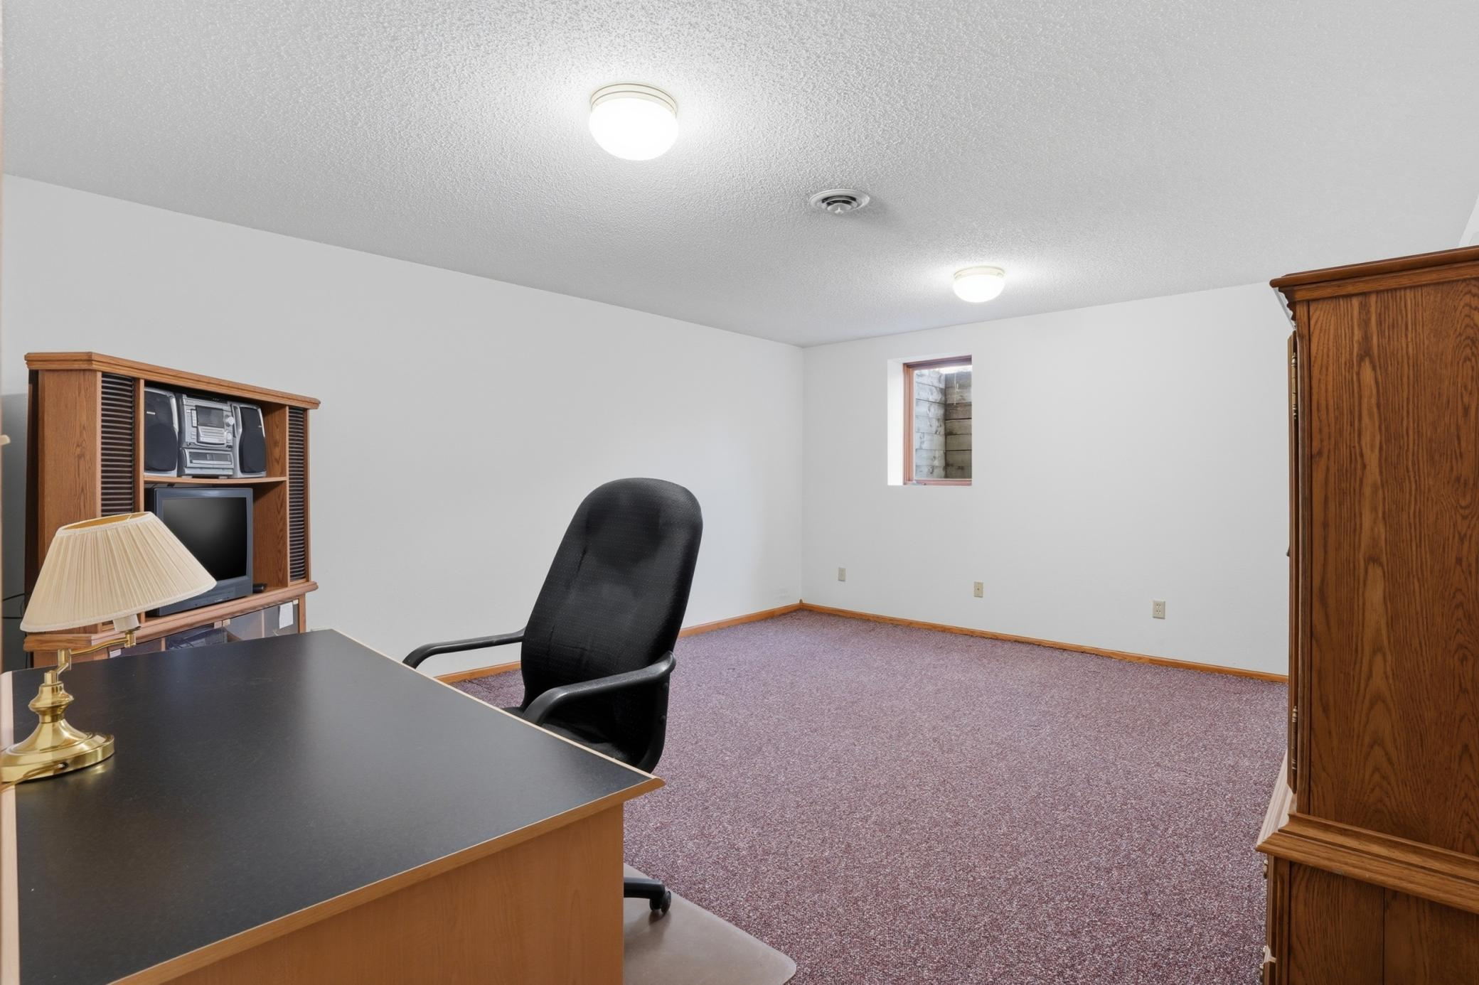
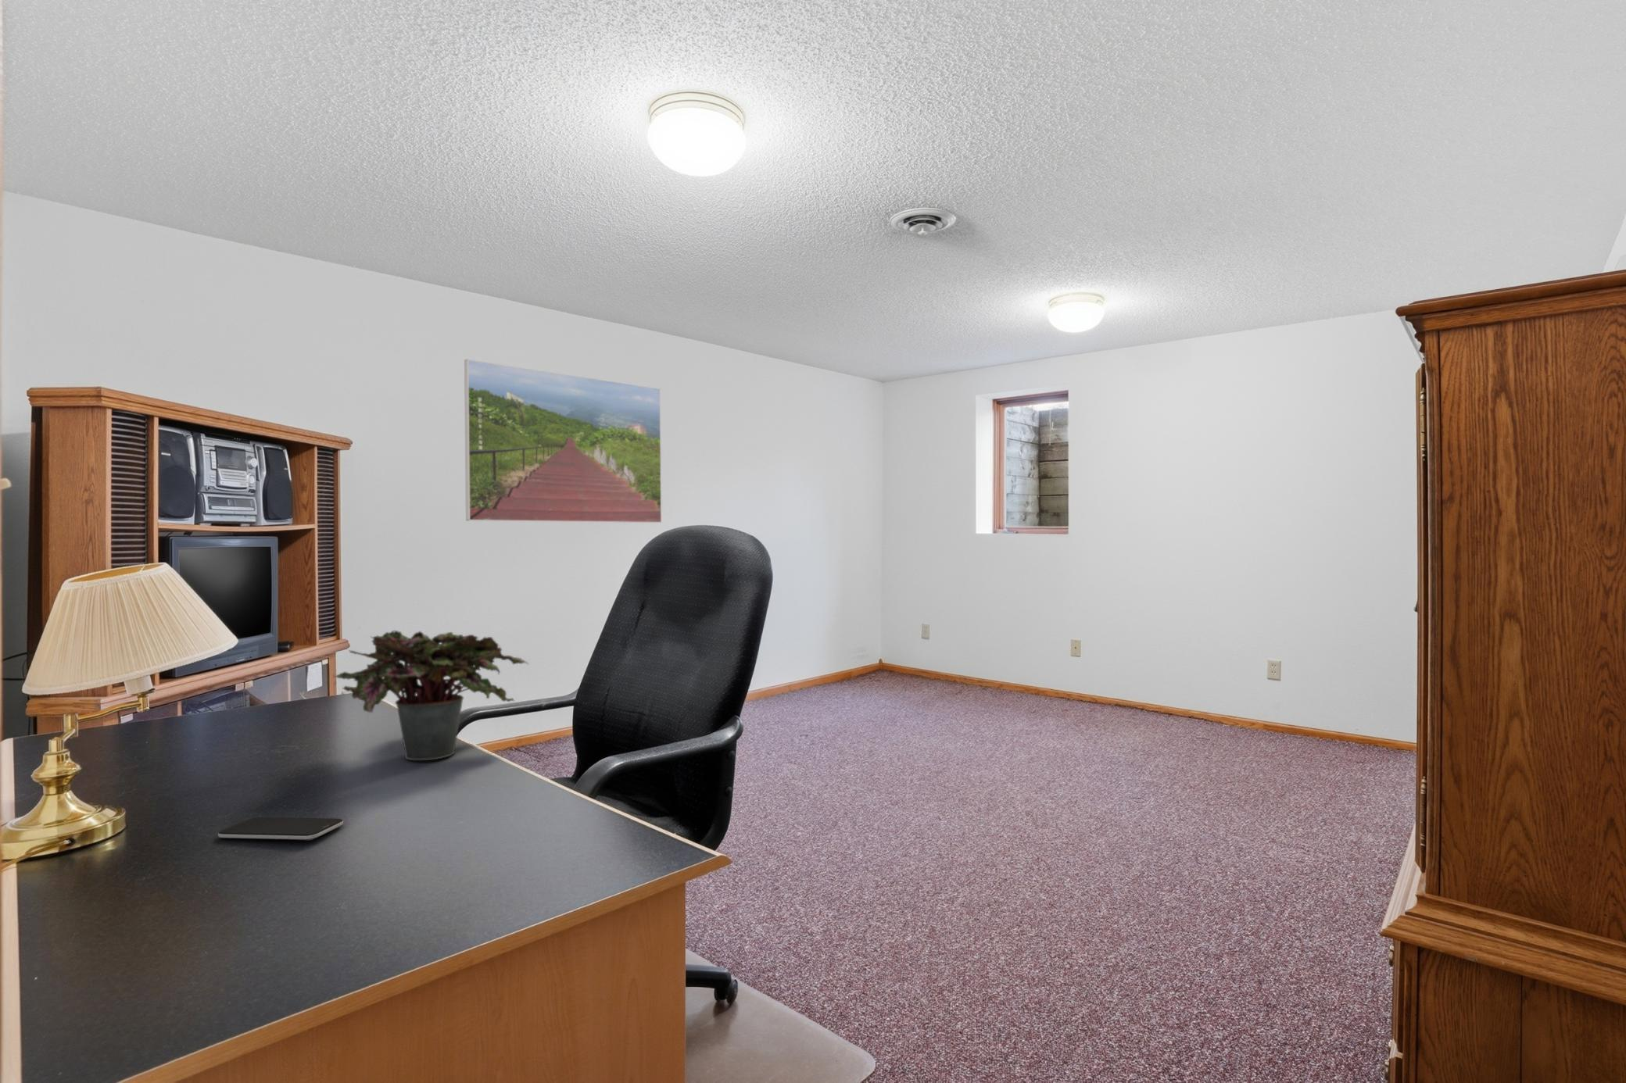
+ smartphone (282, 828)
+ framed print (572, 448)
+ potted plant (433, 693)
